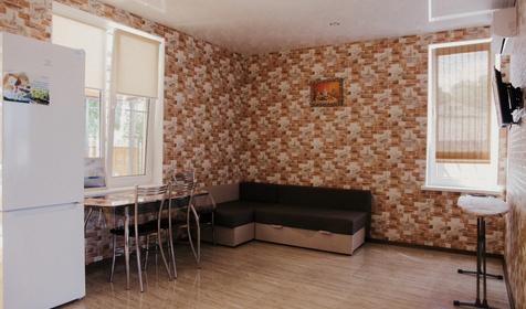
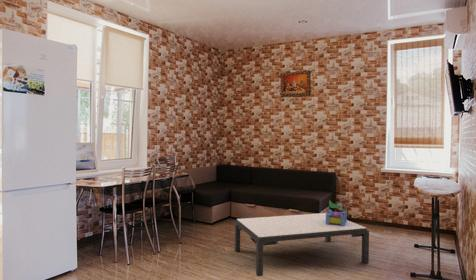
+ coffee table (298, 238)
+ decorative box (337, 208)
